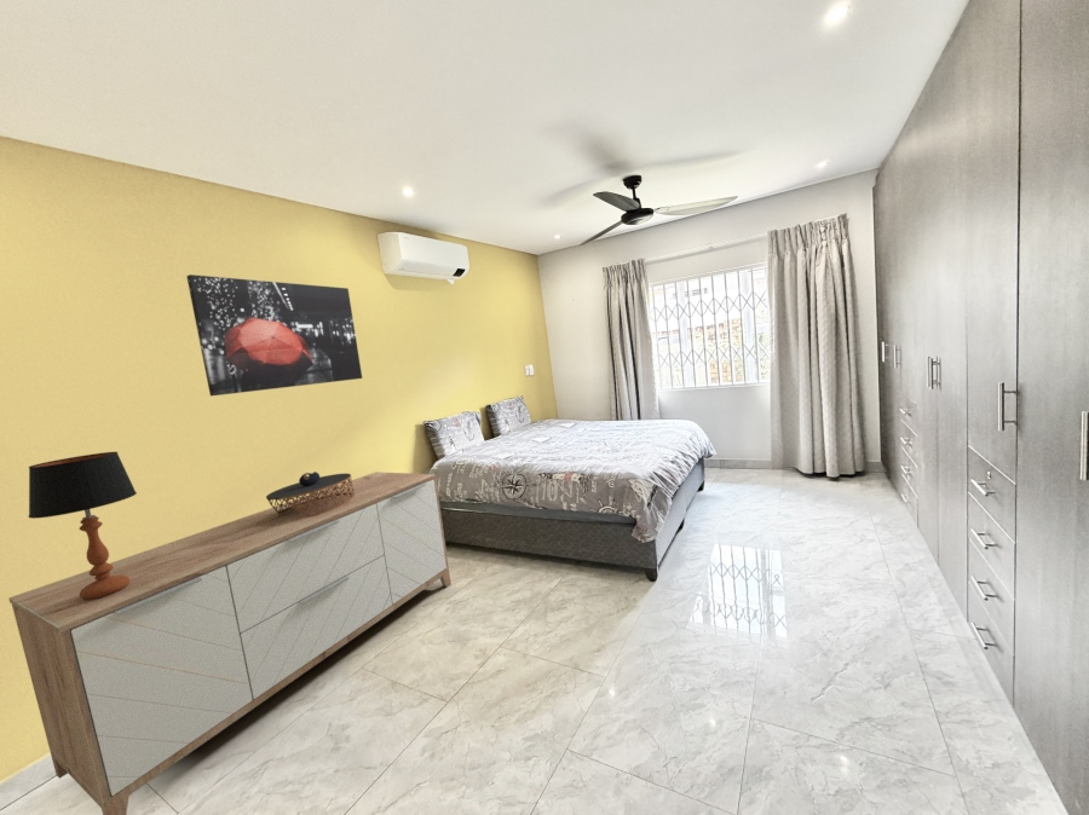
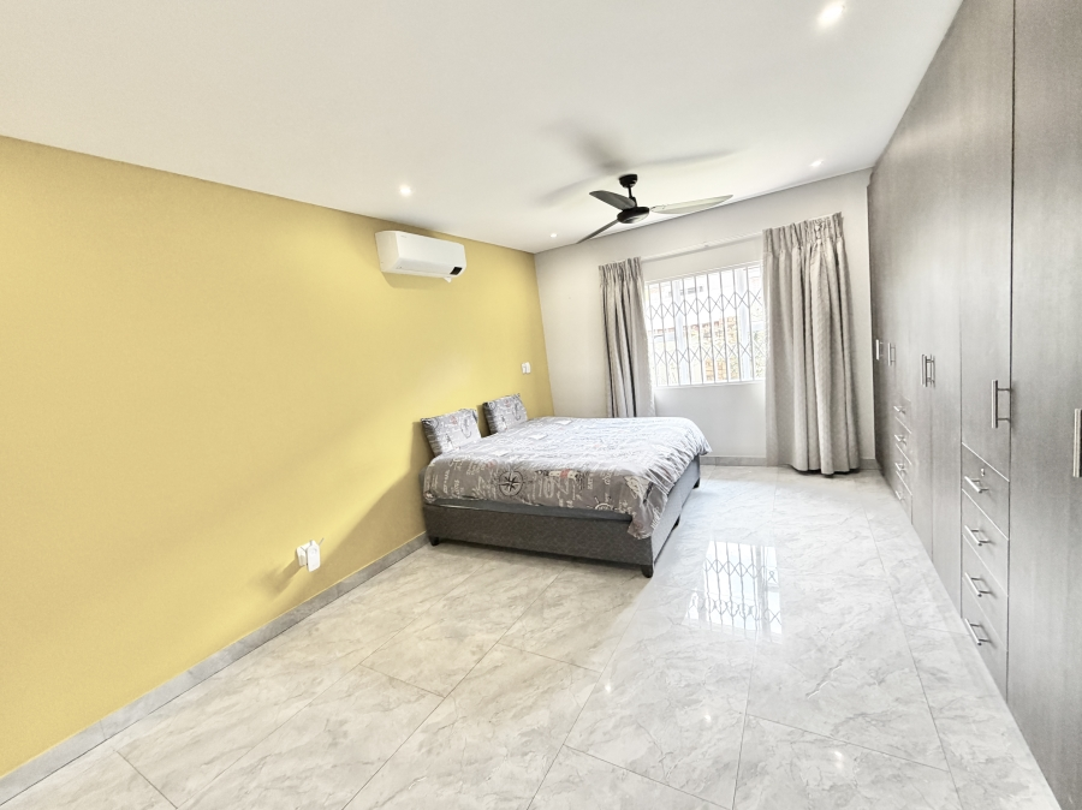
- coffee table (311, 489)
- wall art (288, 335)
- sideboard (292, 589)
- table lamp (91, 525)
